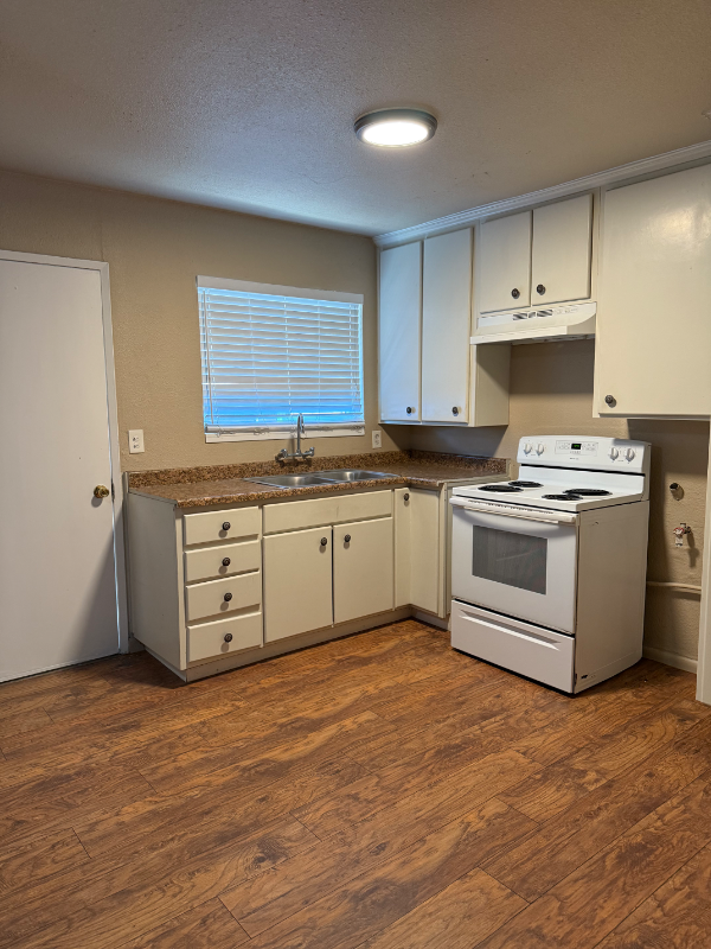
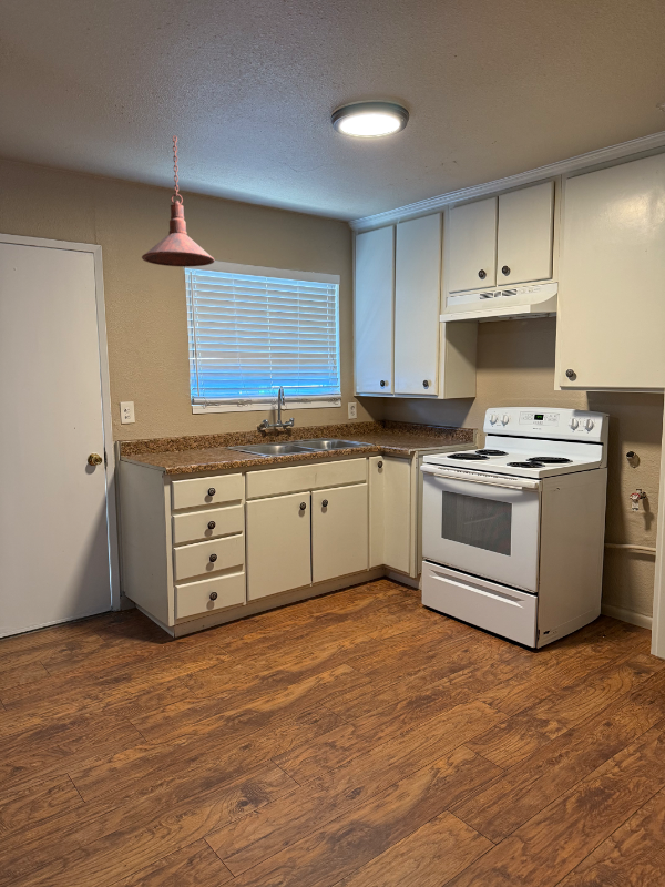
+ pendant light (176, 201)
